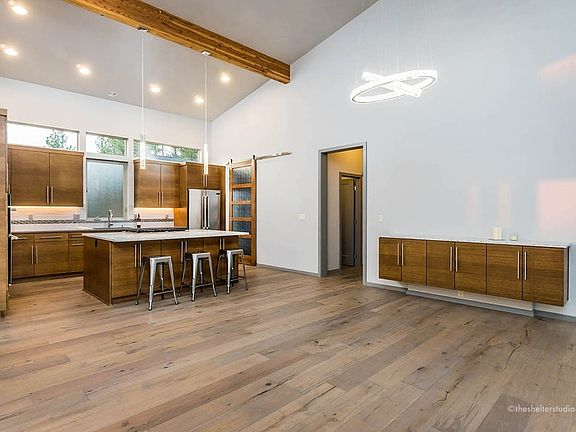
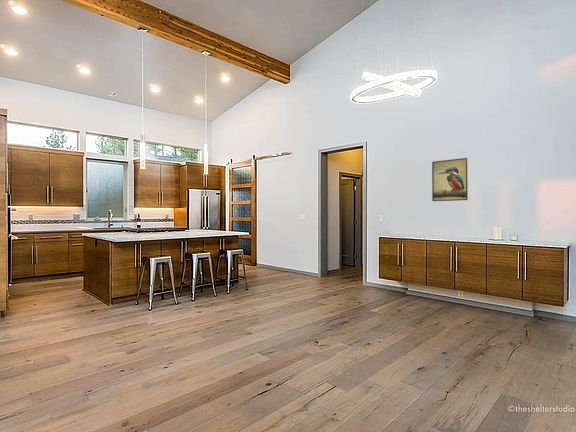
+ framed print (449, 180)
